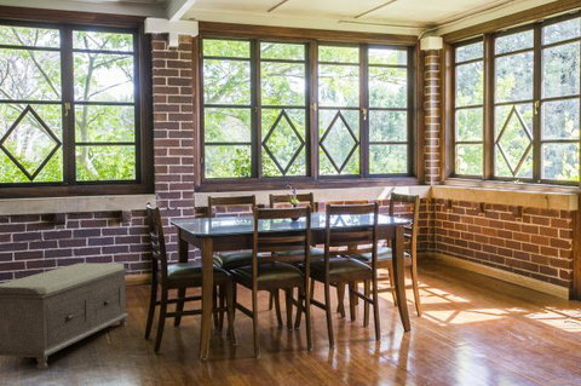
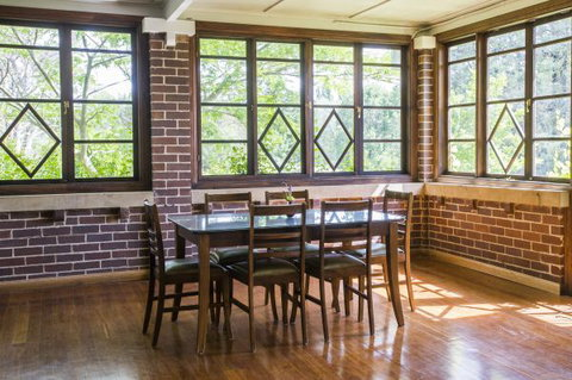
- bench (64, 309)
